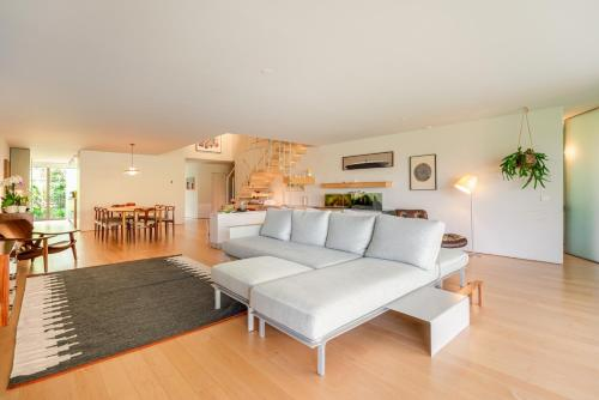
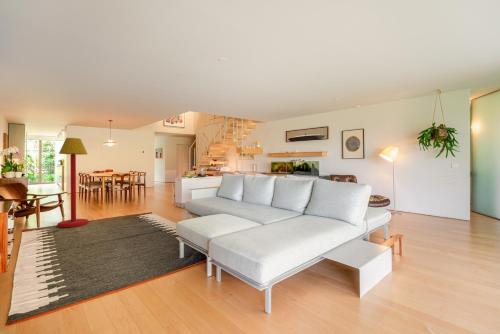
+ floor lamp (73, 181)
